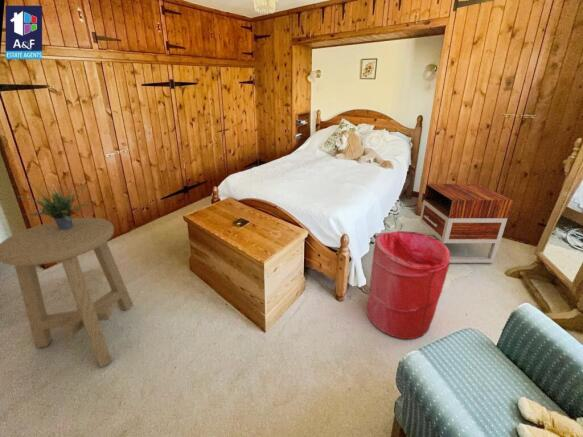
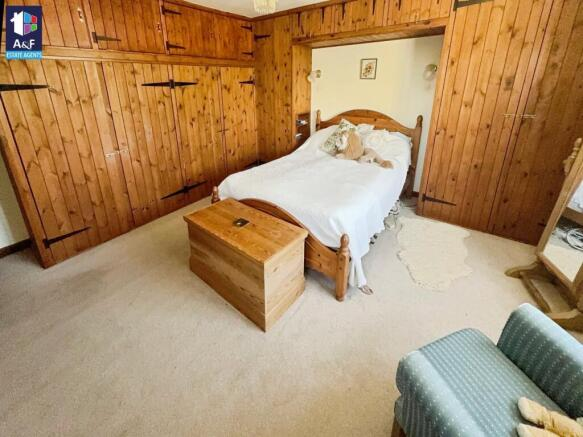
- stool (81, 286)
- potted plant (58, 201)
- laundry hamper (405, 282)
- nightstand (457, 221)
